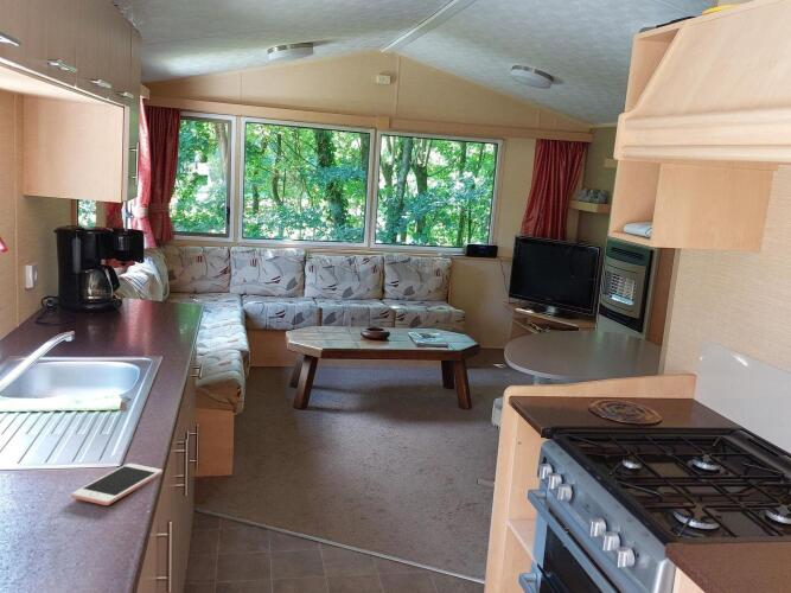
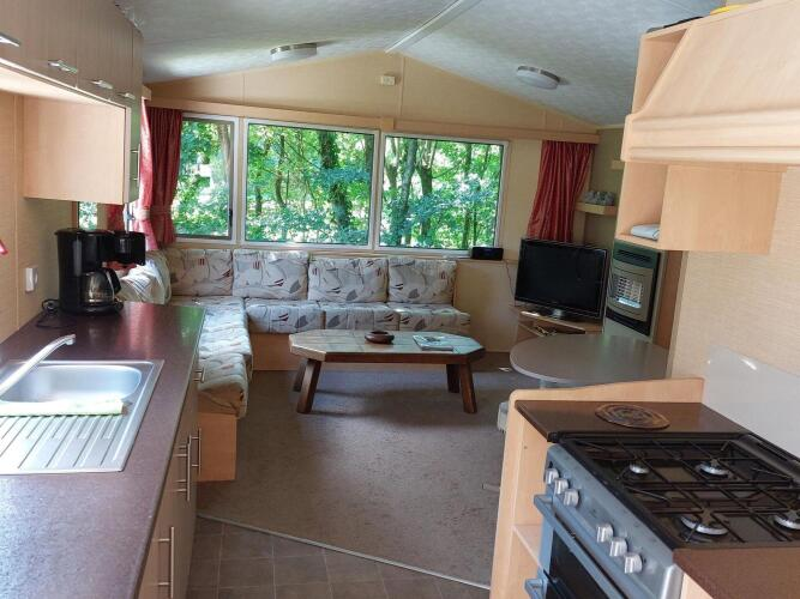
- cell phone (119, 483)
